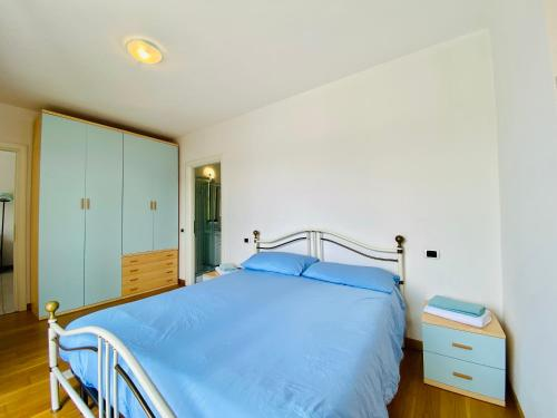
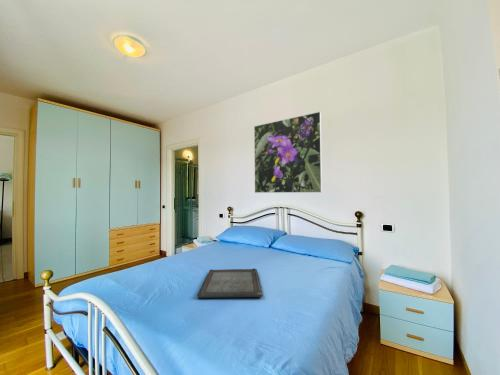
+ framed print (284, 156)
+ serving tray (232, 281)
